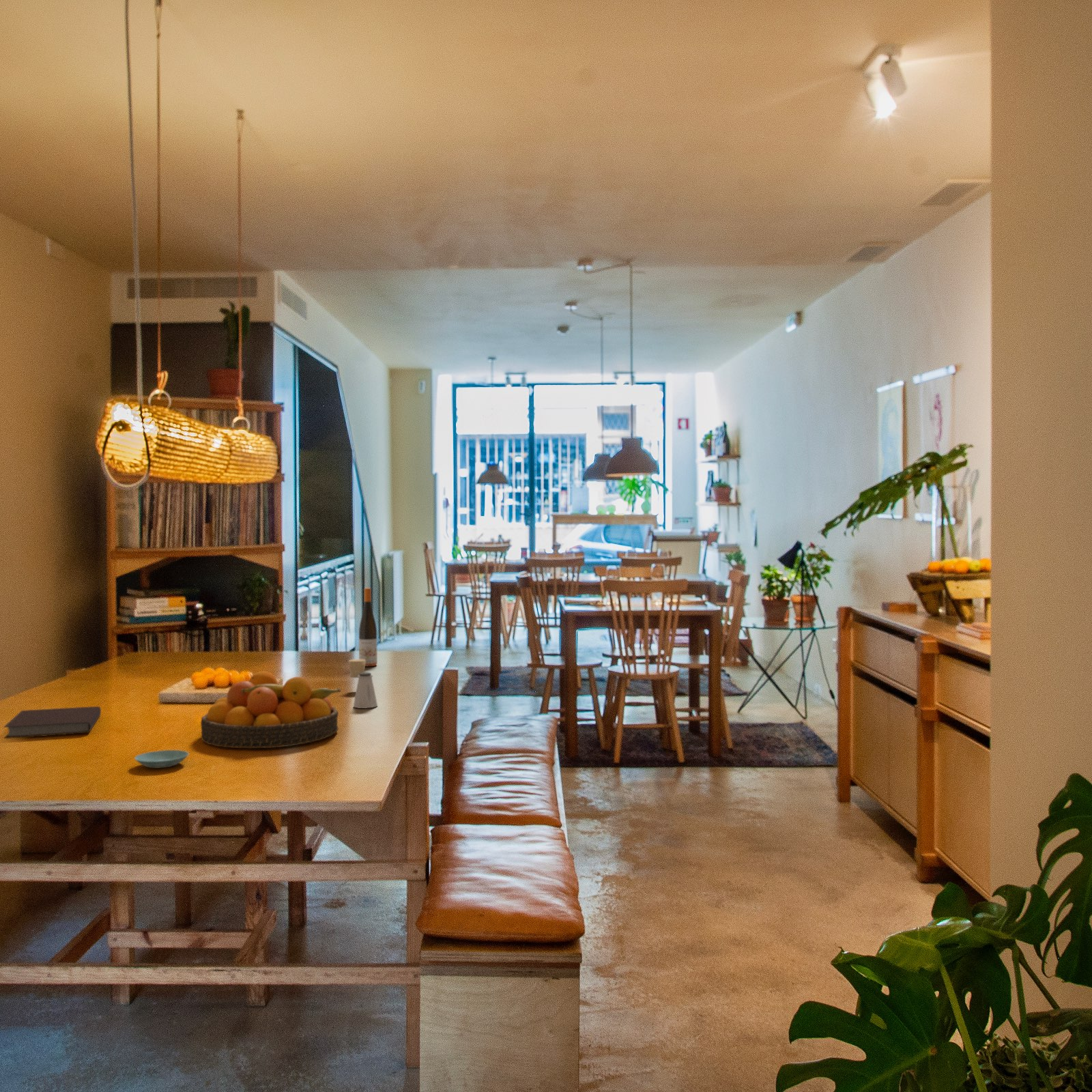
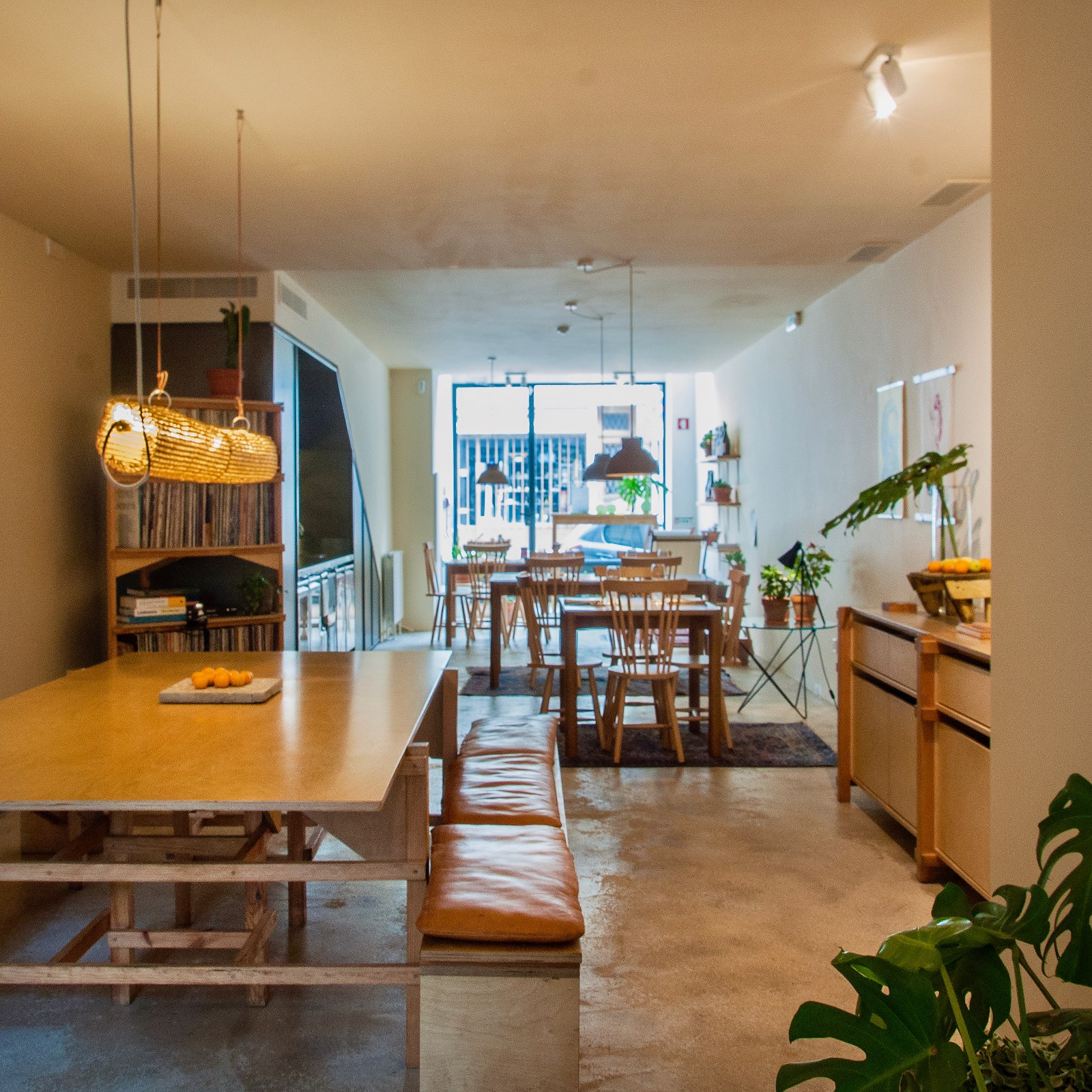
- saucer (162, 760)
- notebook (55, 721)
- saltshaker (365, 689)
- fruit bowl (270, 705)
- candle (357, 675)
- wine bottle (368, 627)
